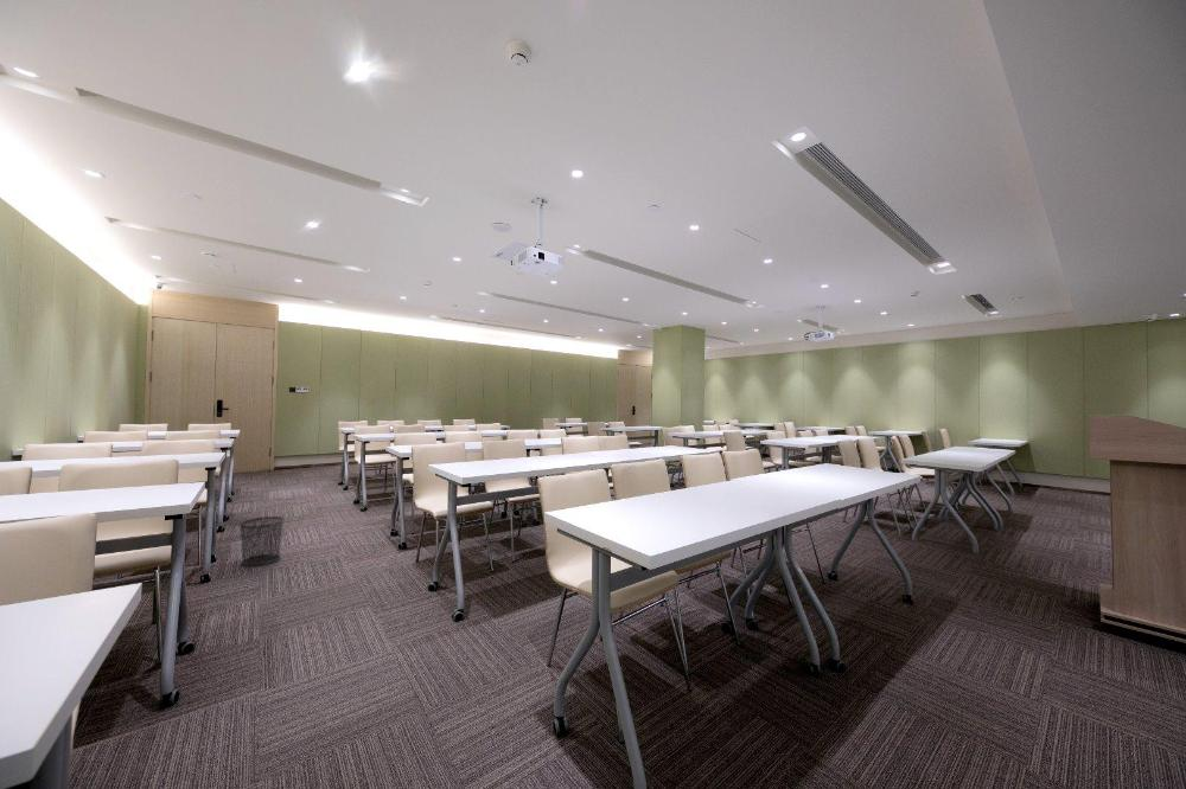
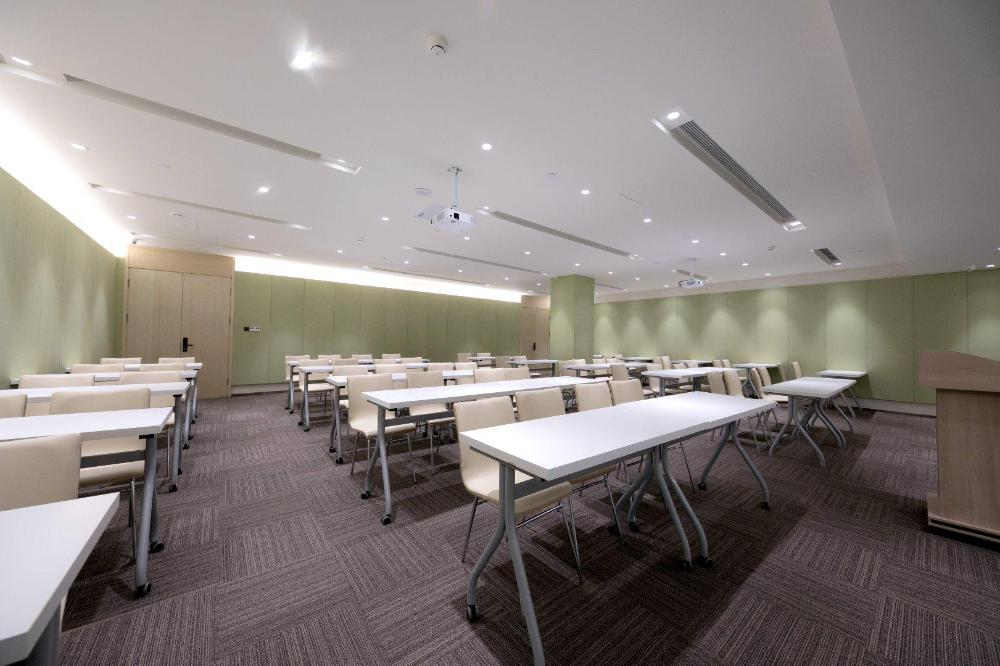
- waste bin (262, 540)
